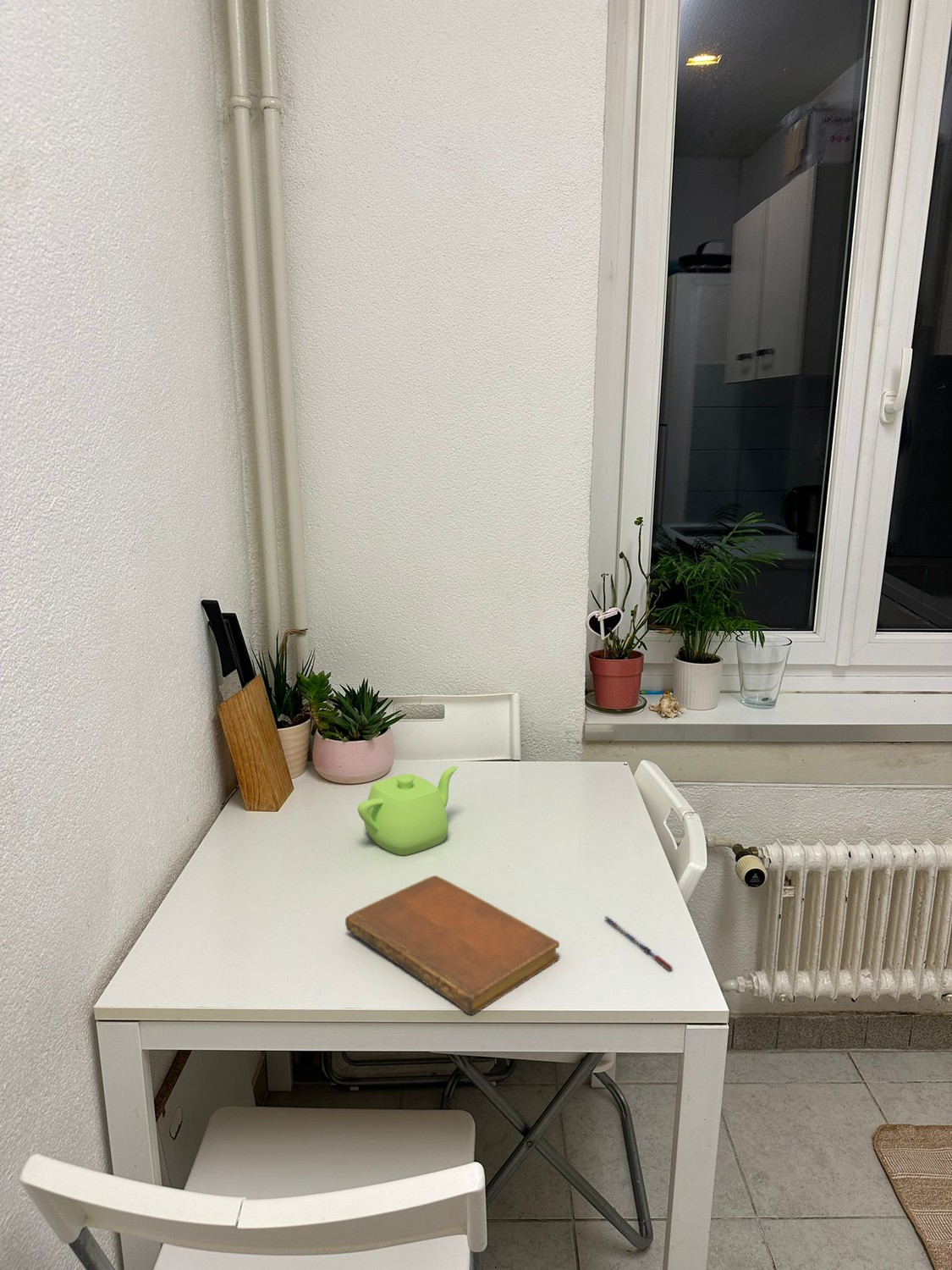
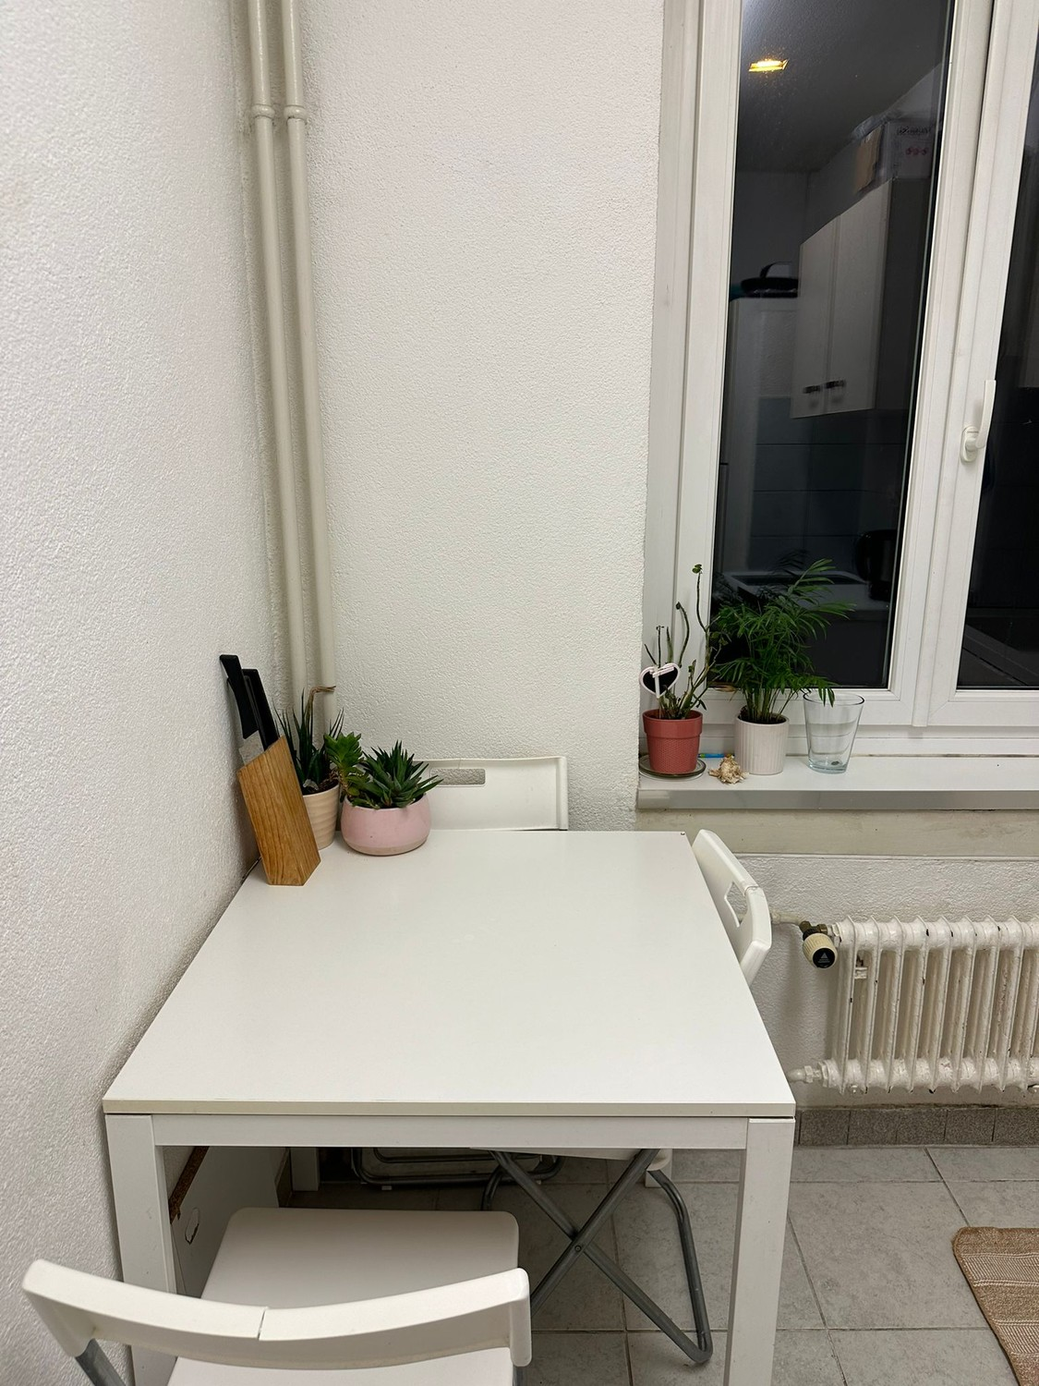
- teapot (409, 805)
- notebook (450, 936)
- pen (636, 941)
